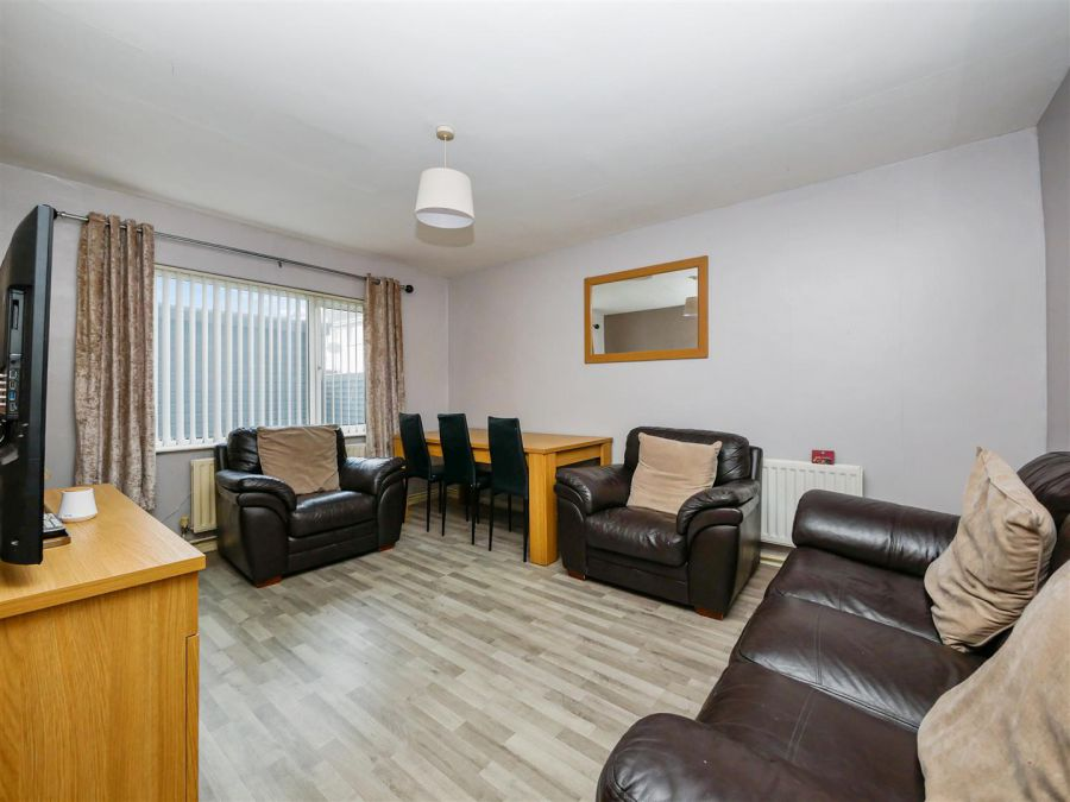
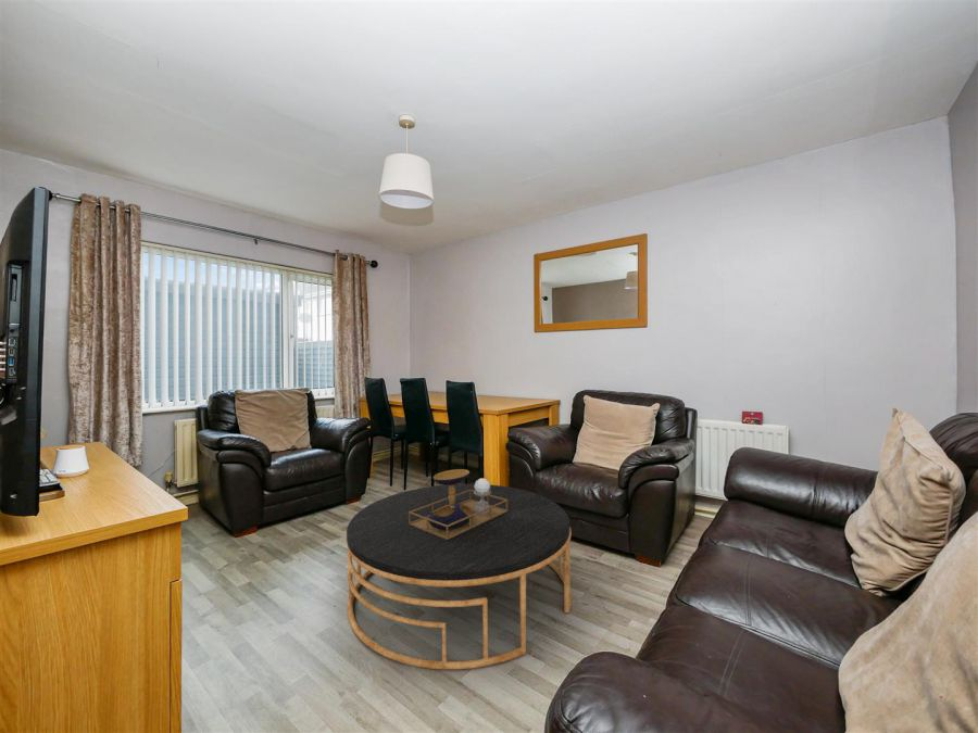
+ coffee table (460, 532)
